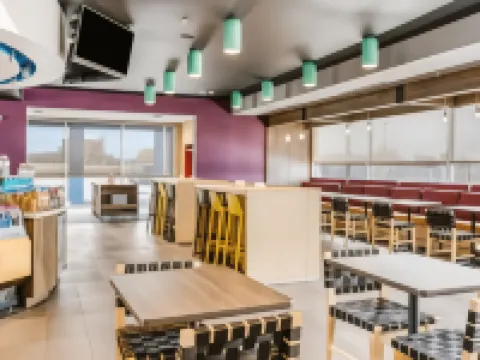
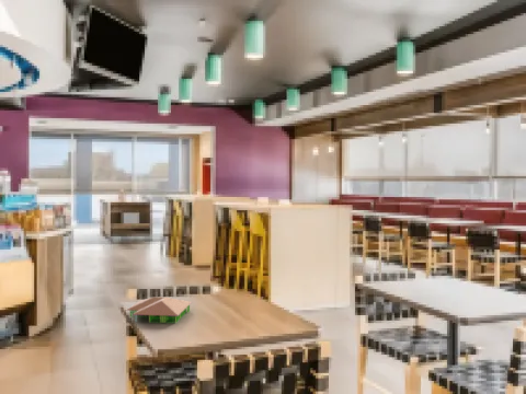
+ architectural model (158, 306)
